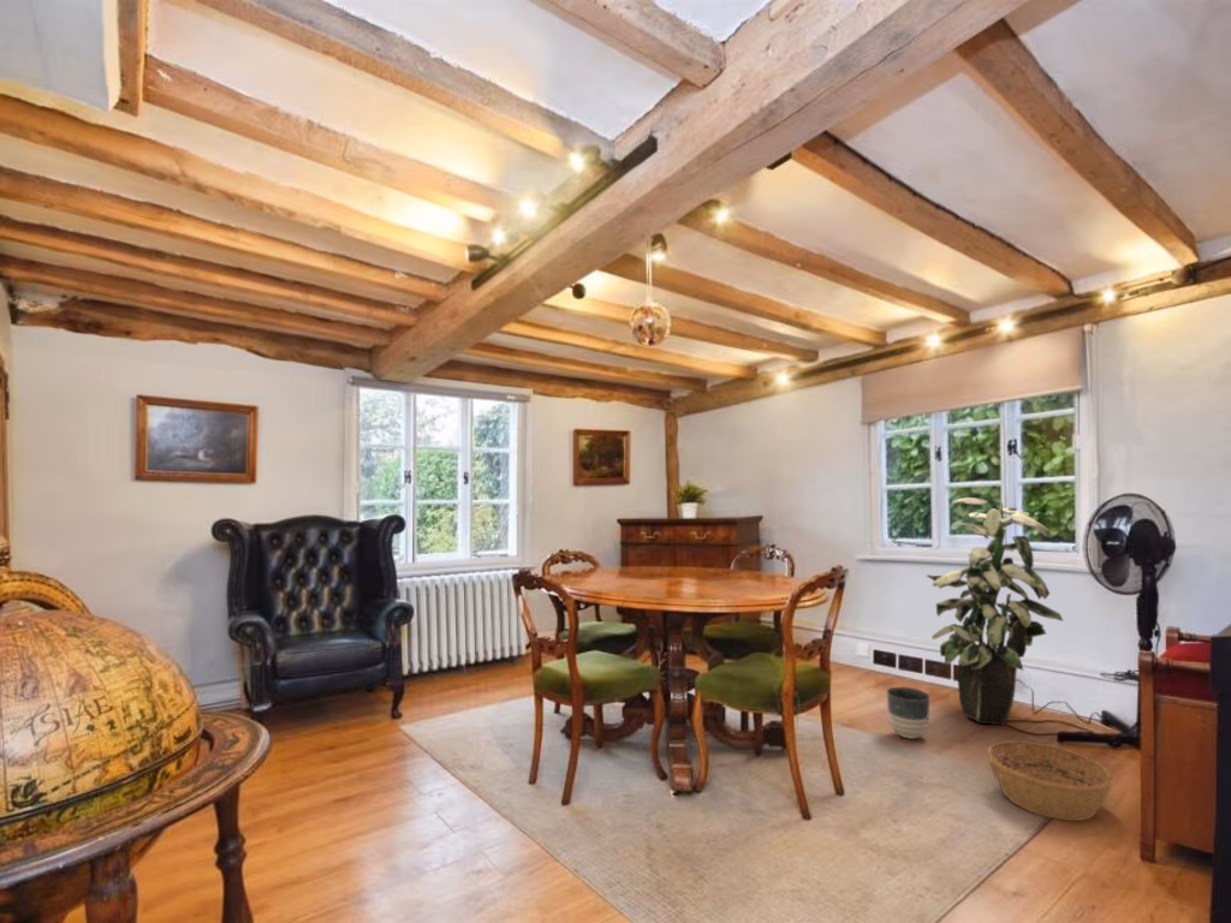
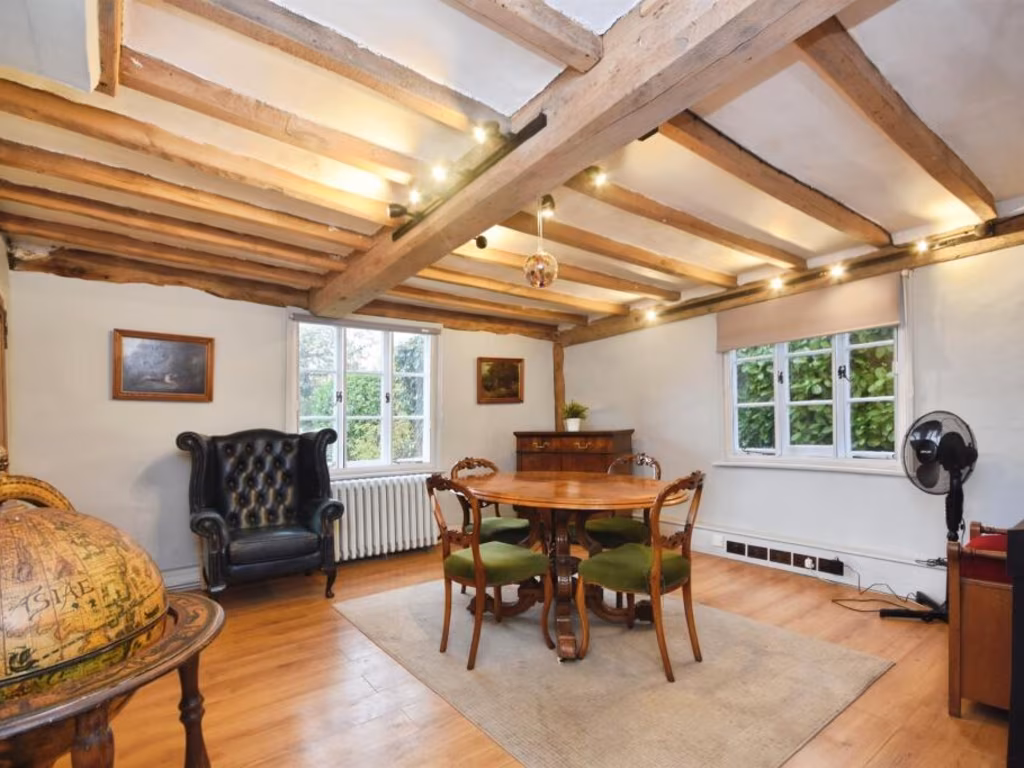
- planter (908, 714)
- basket (1047, 781)
- indoor plant (986, 607)
